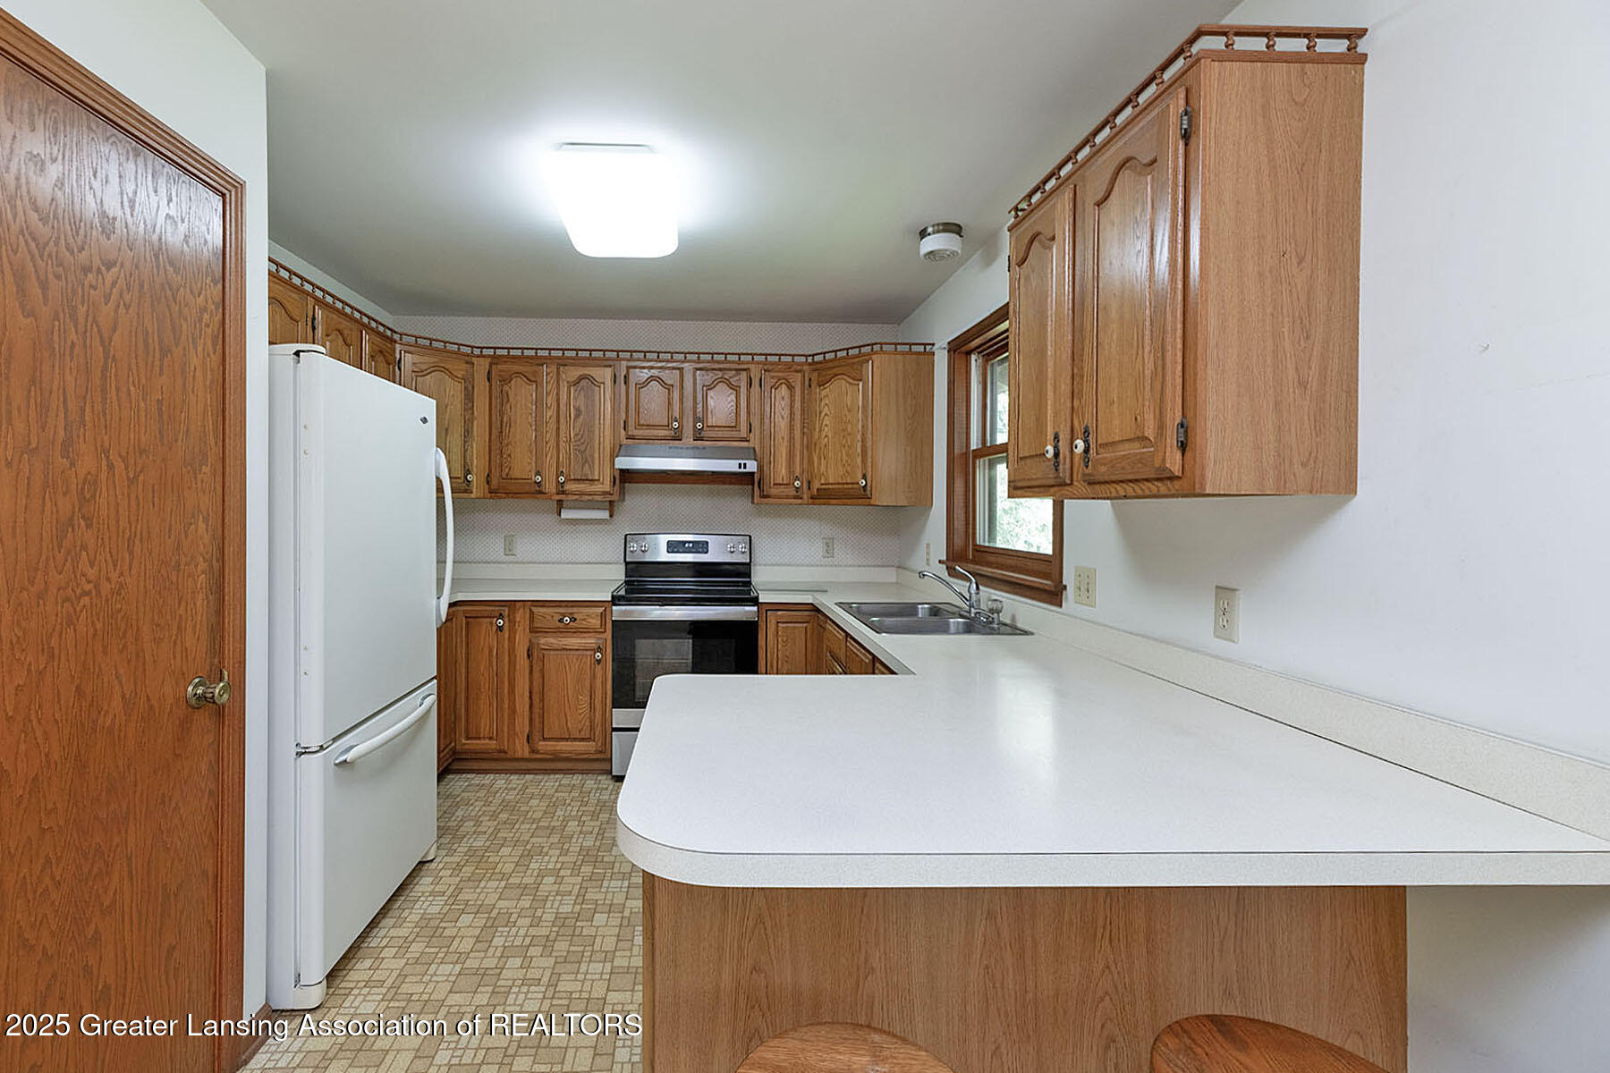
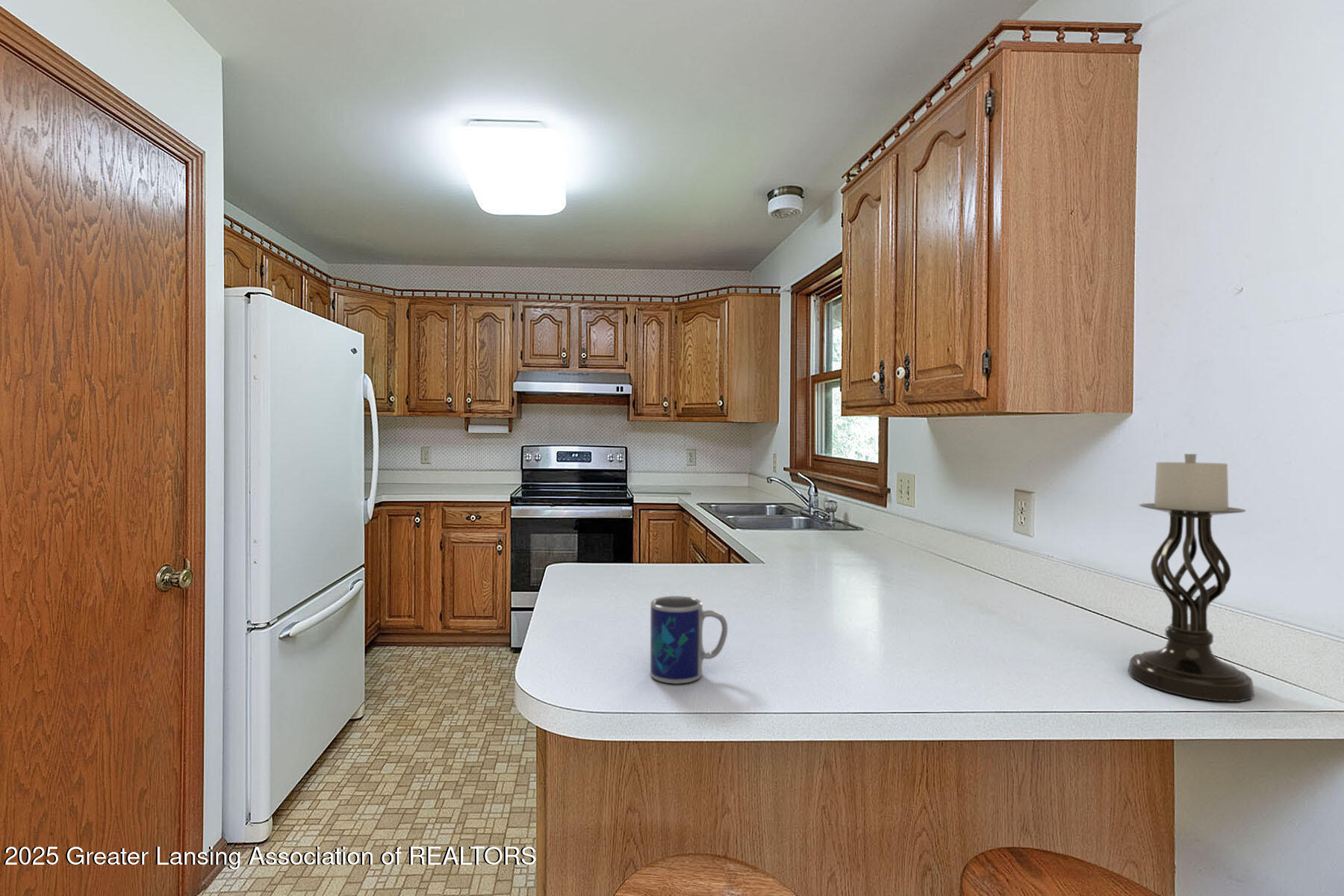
+ mug (688, 638)
+ candle holder (1189, 567)
